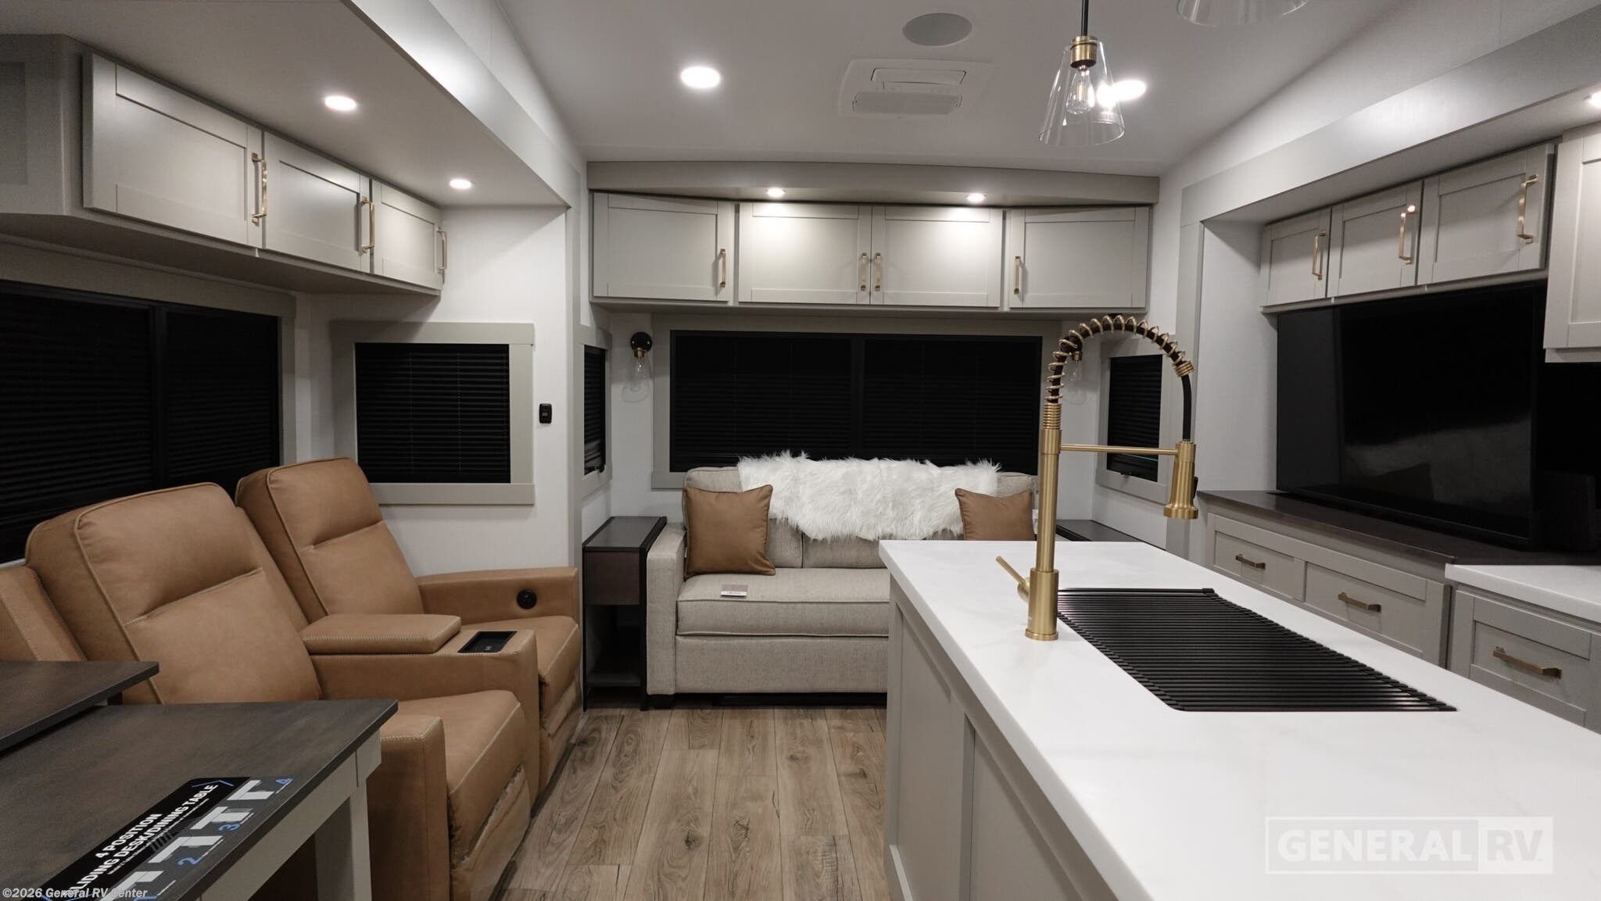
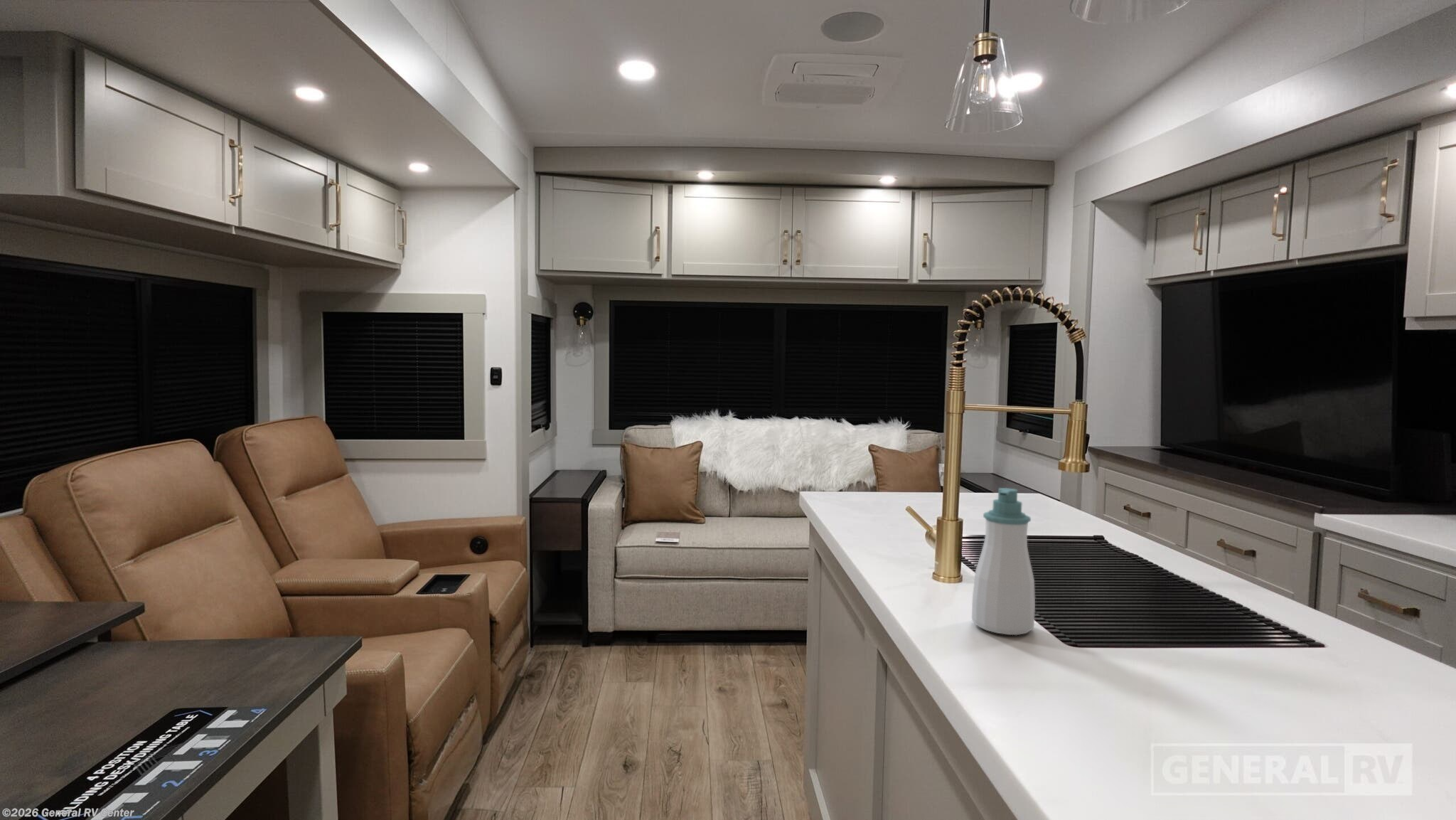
+ soap bottle (1005, 558)
